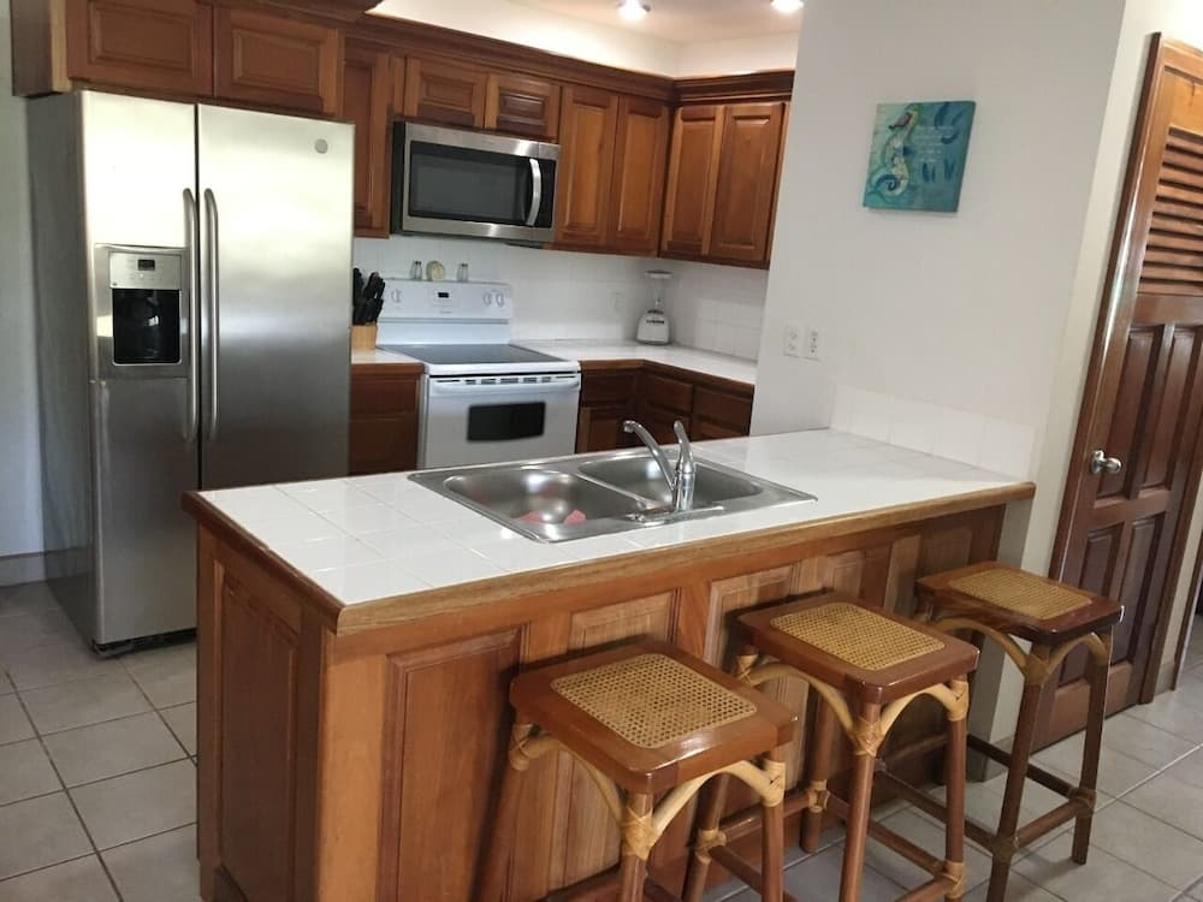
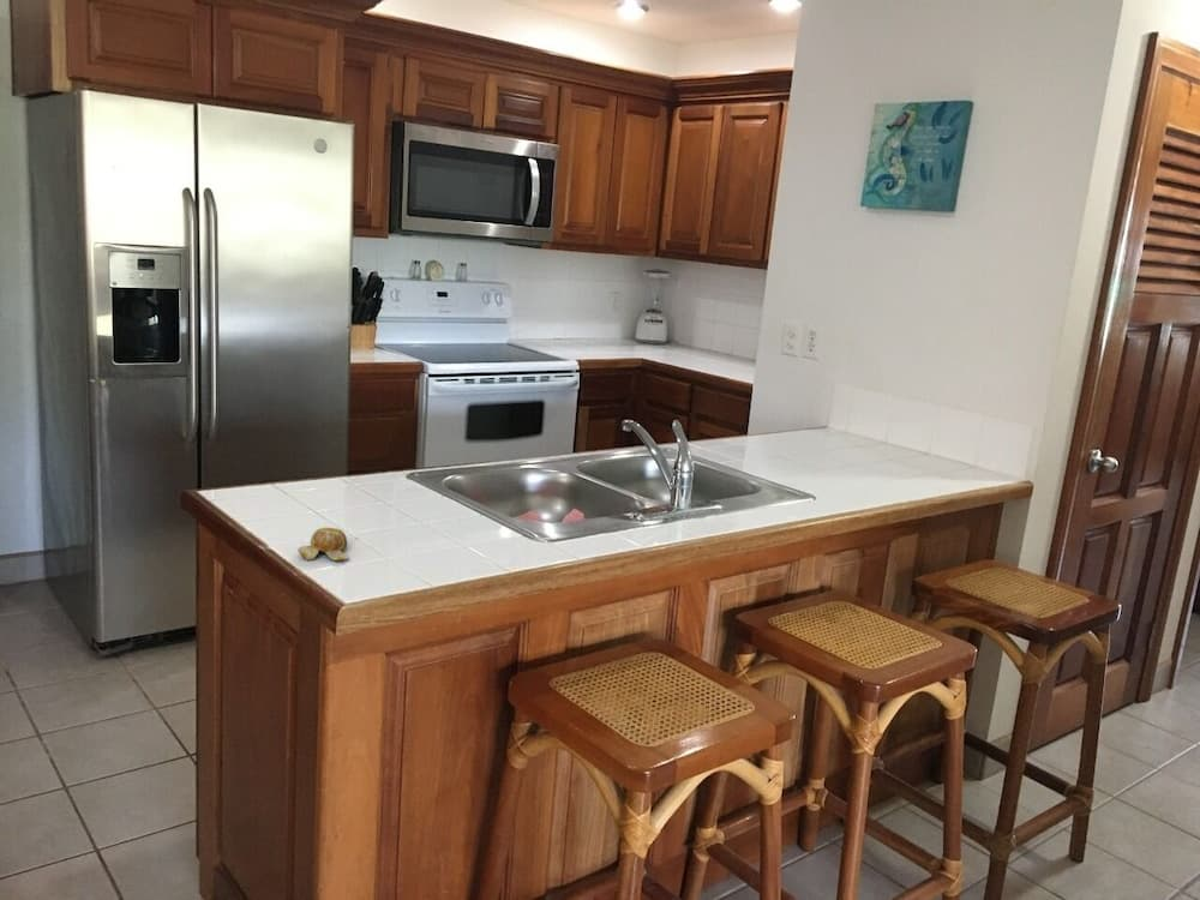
+ fruit (323, 542)
